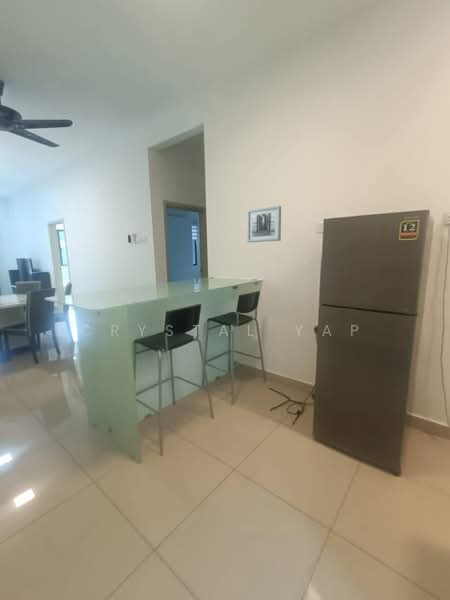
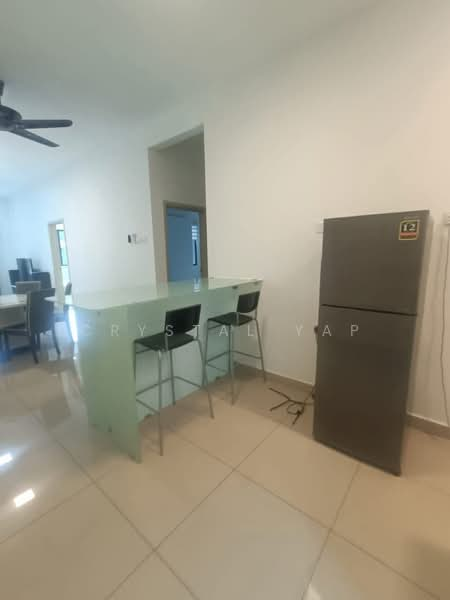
- wall art (263, 225)
